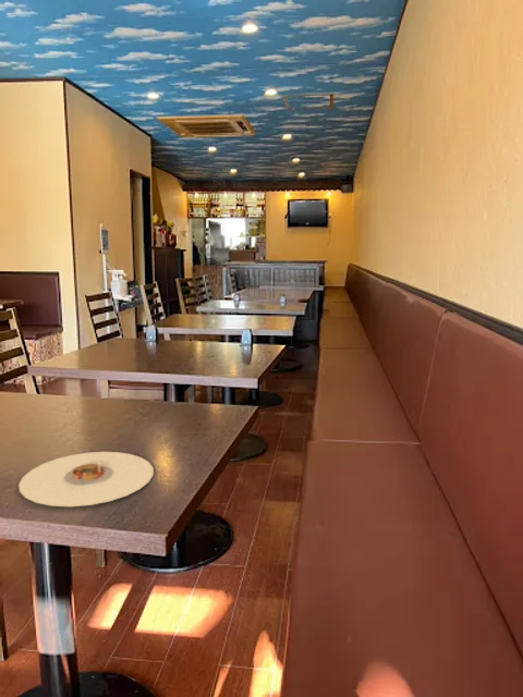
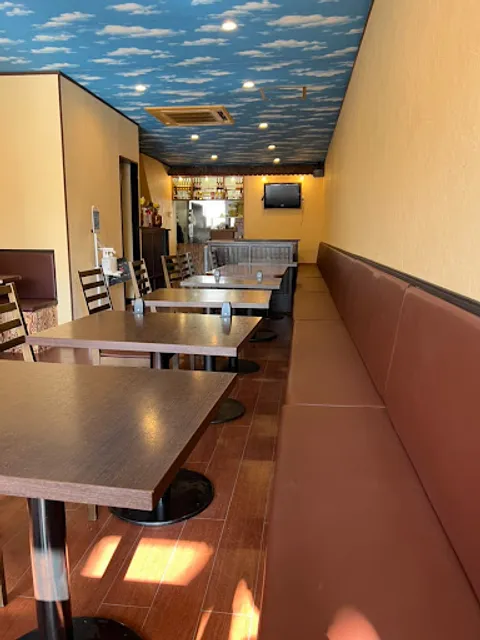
- plate (88, 470)
